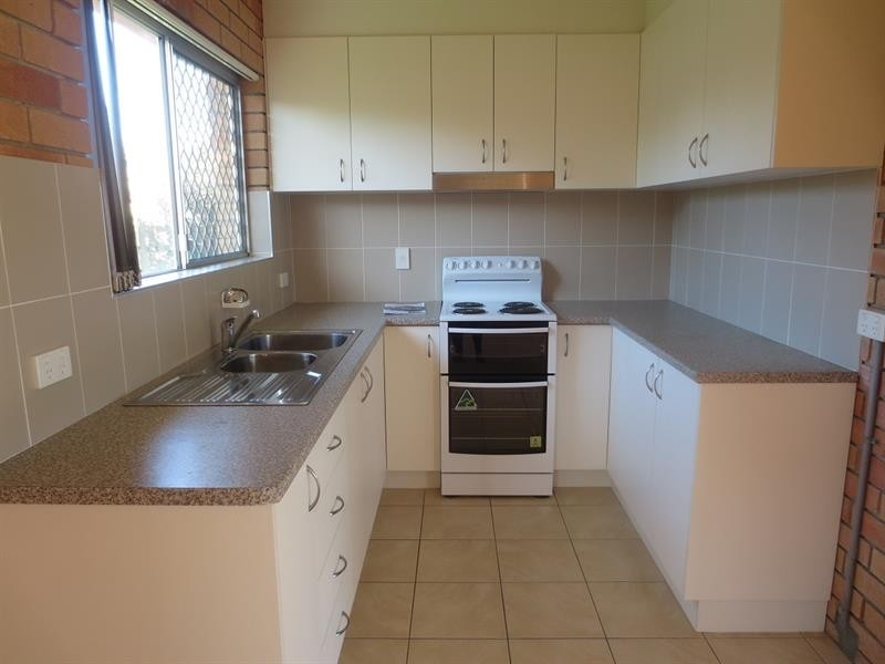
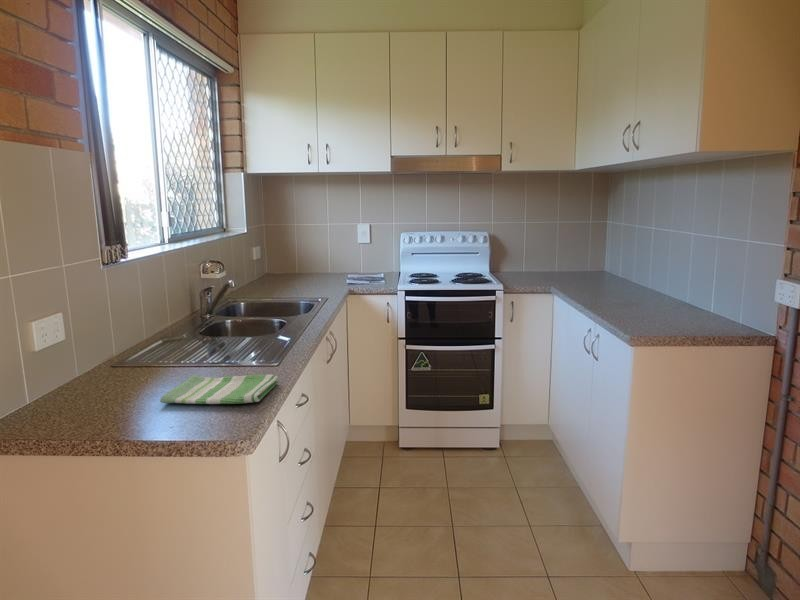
+ dish towel (223, 388)
